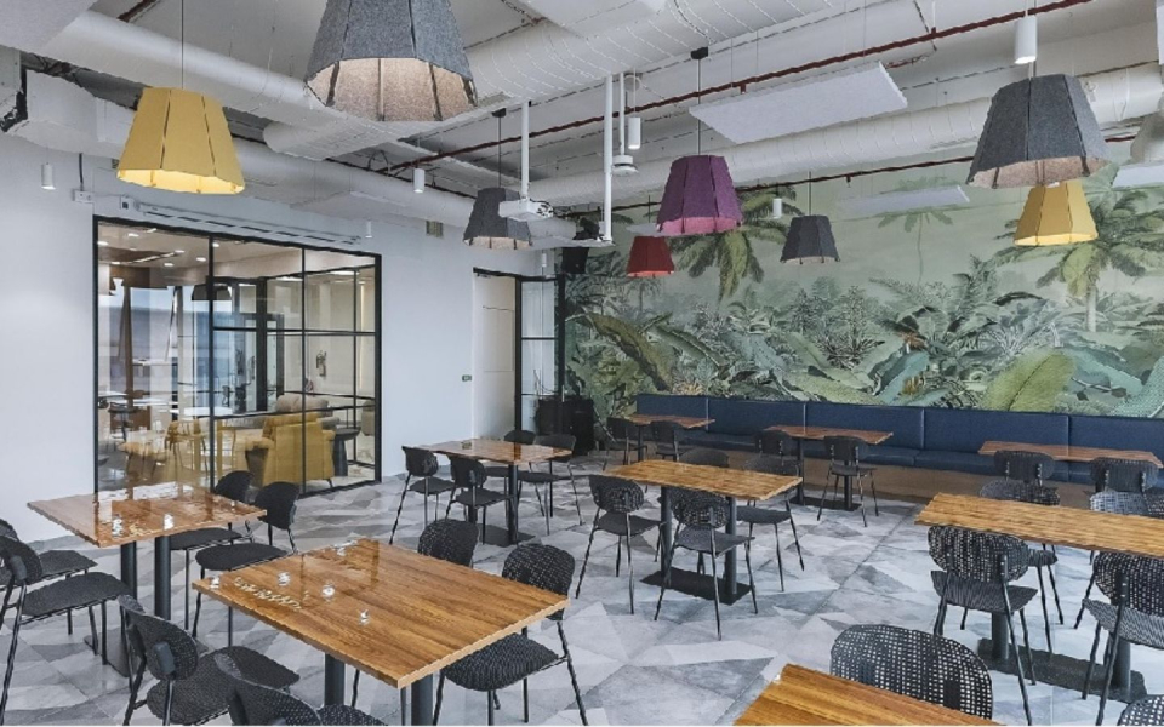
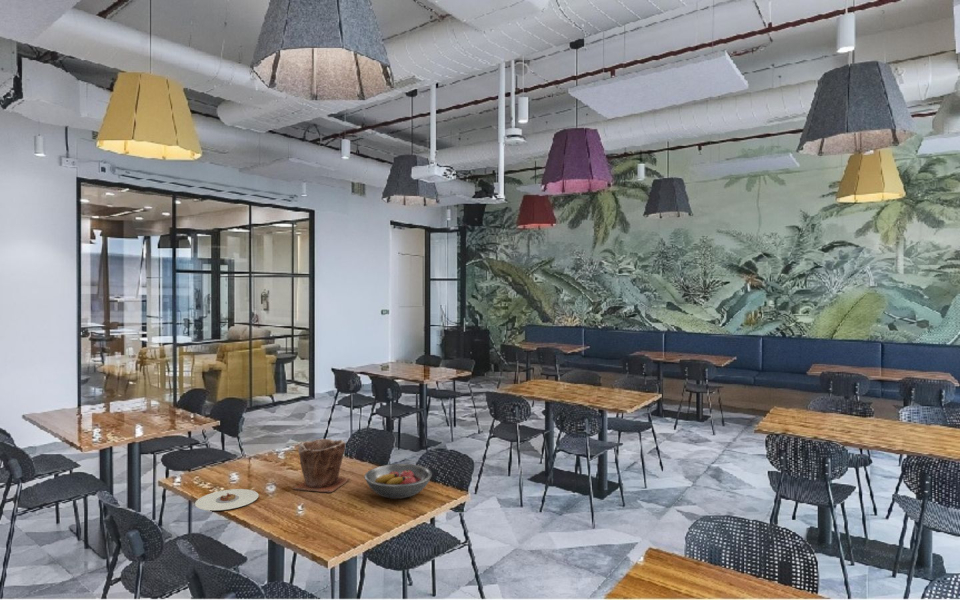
+ plant pot (322, 462)
+ plate (227, 497)
+ fruit bowl (398, 481)
